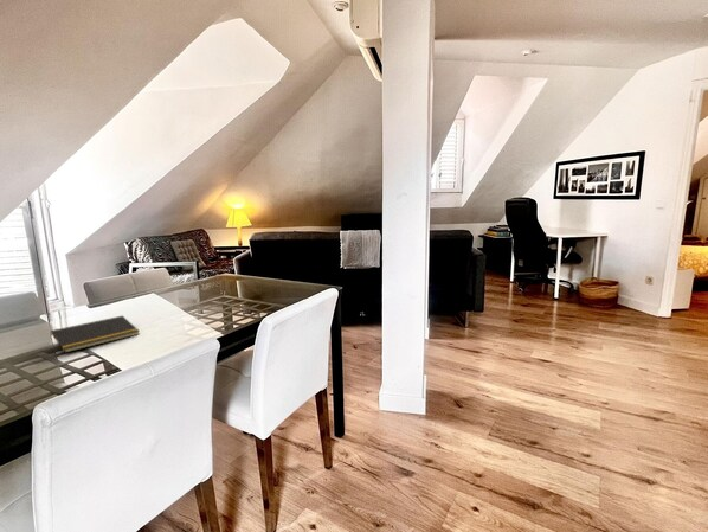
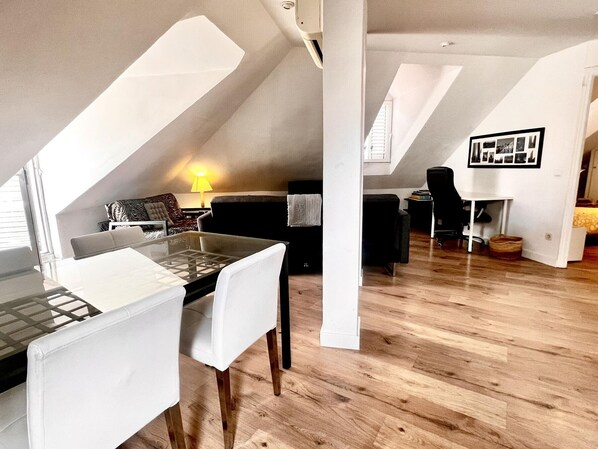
- notepad (96, 332)
